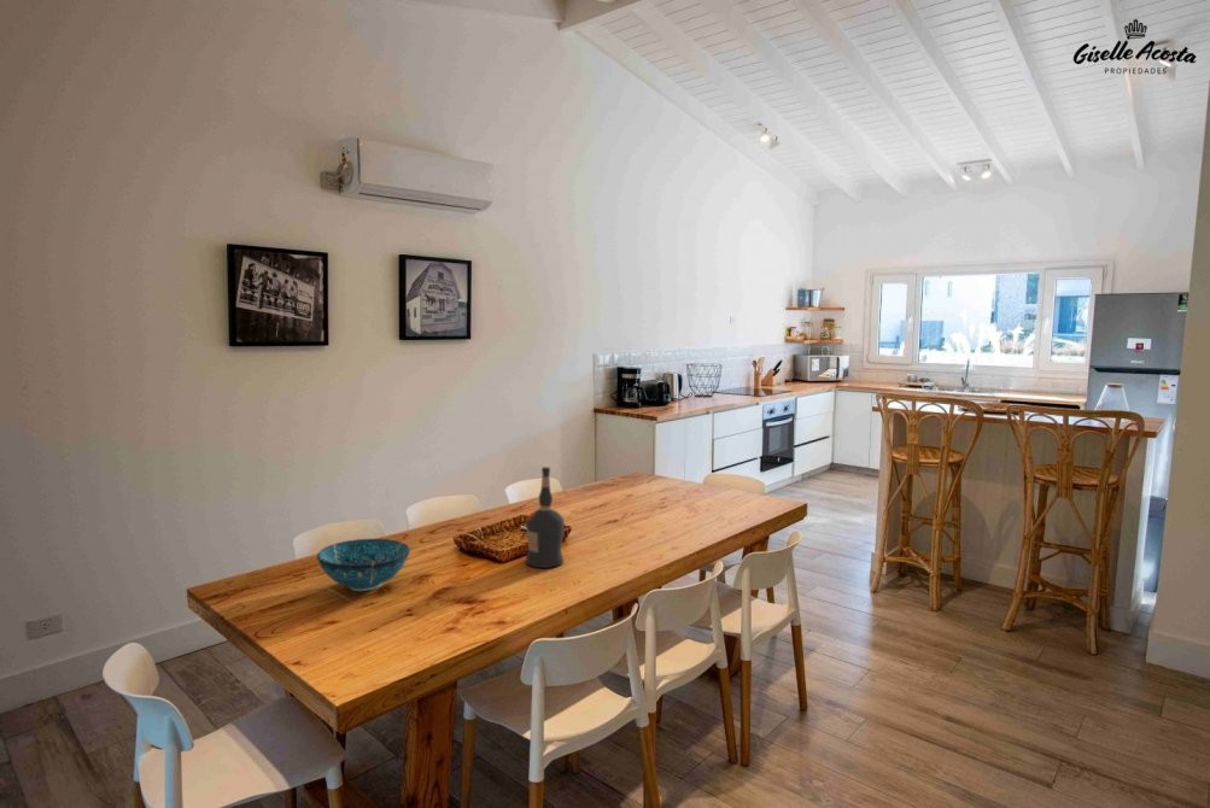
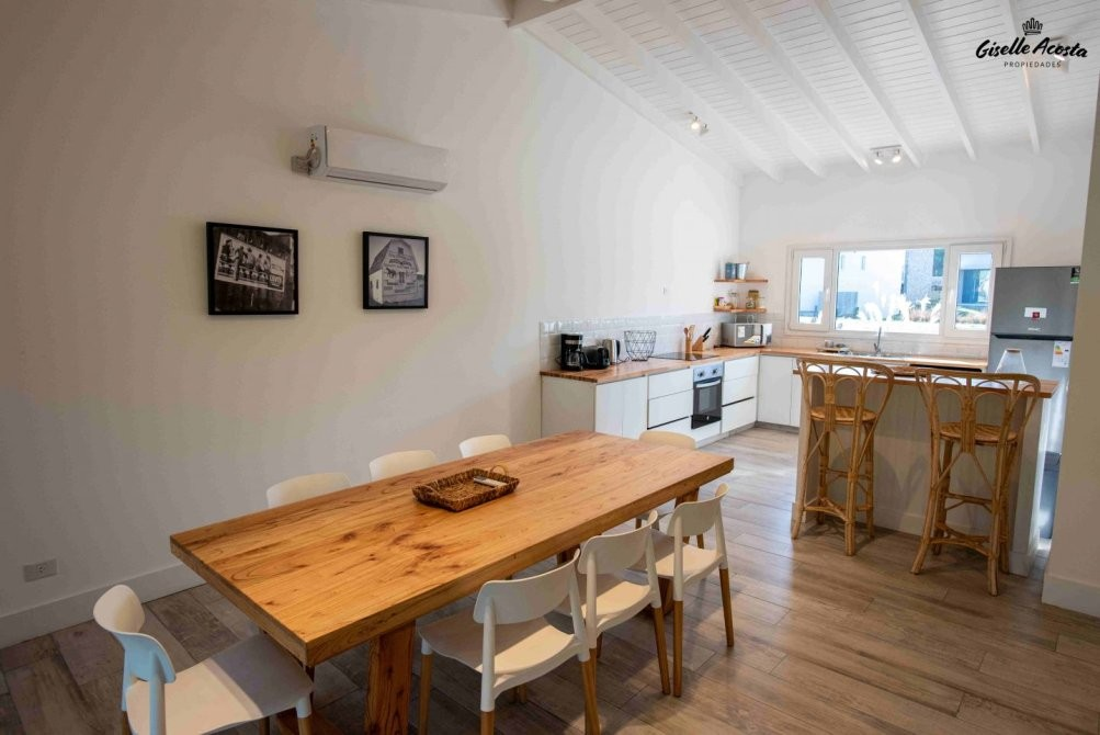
- liquor bottle (545, 514)
- decorative bowl (364, 568)
